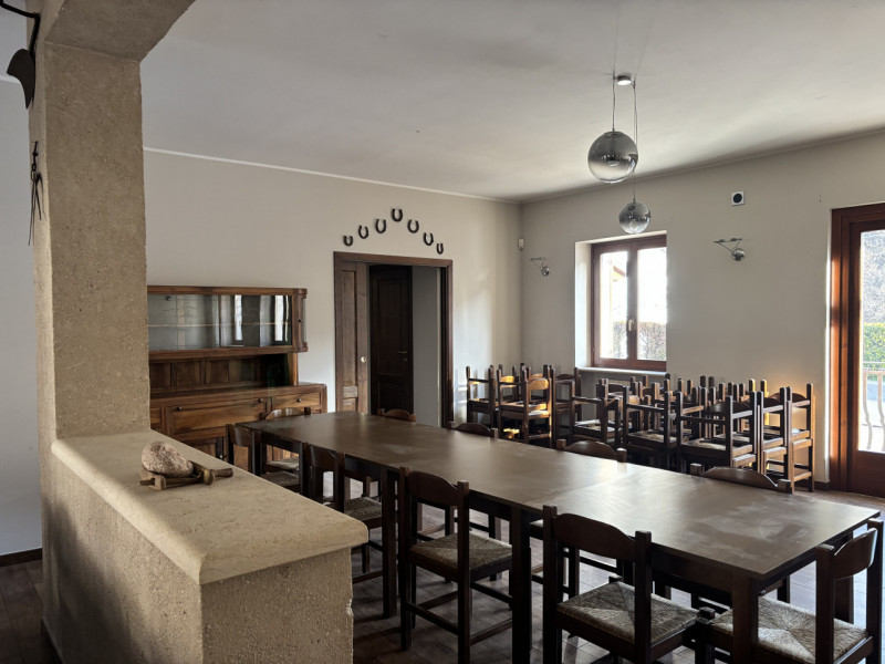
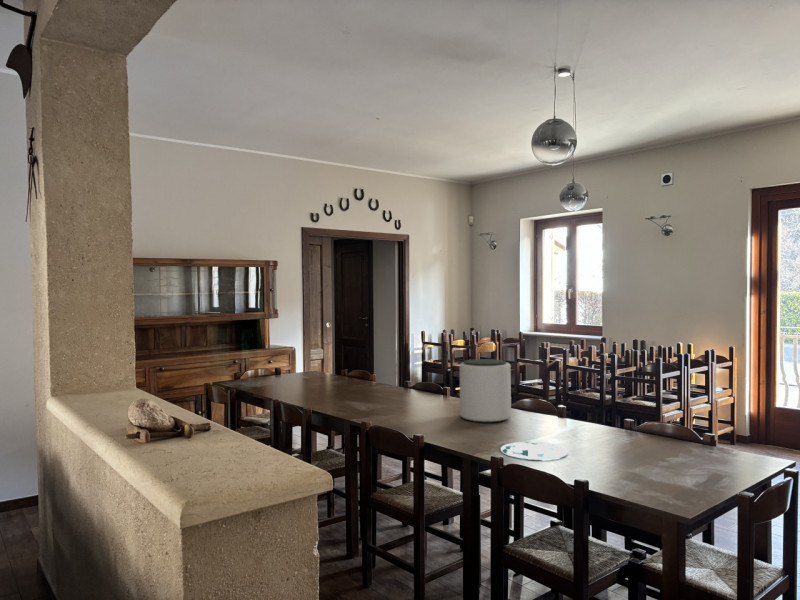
+ plant pot (485, 389)
+ plate (533, 447)
